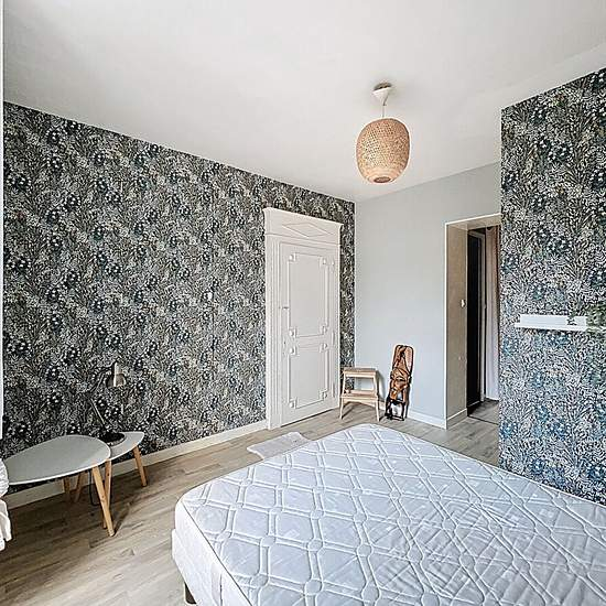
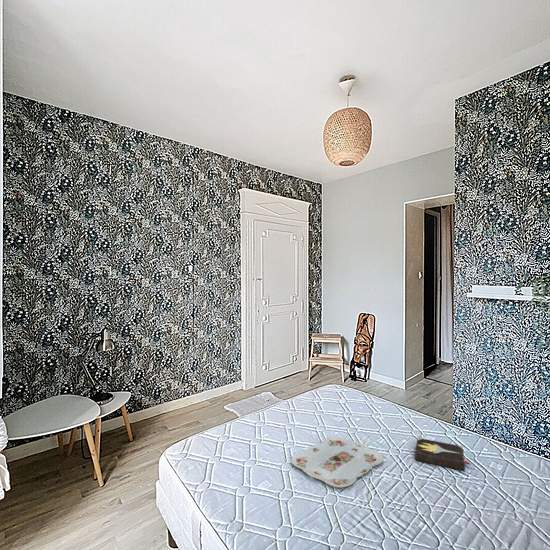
+ serving tray (337, 459)
+ hardback book (439, 452)
